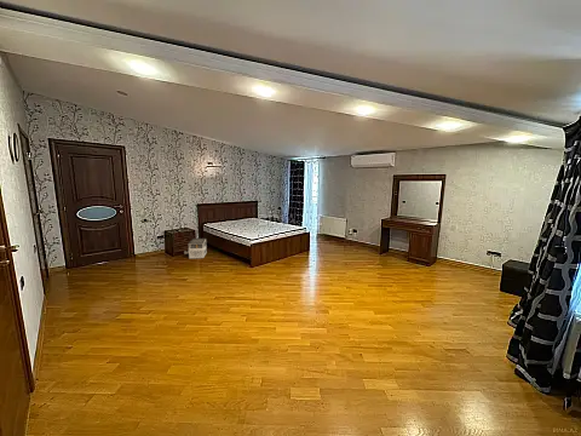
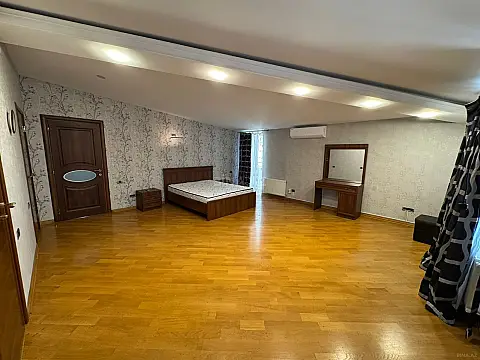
- architectural model (197, 247)
